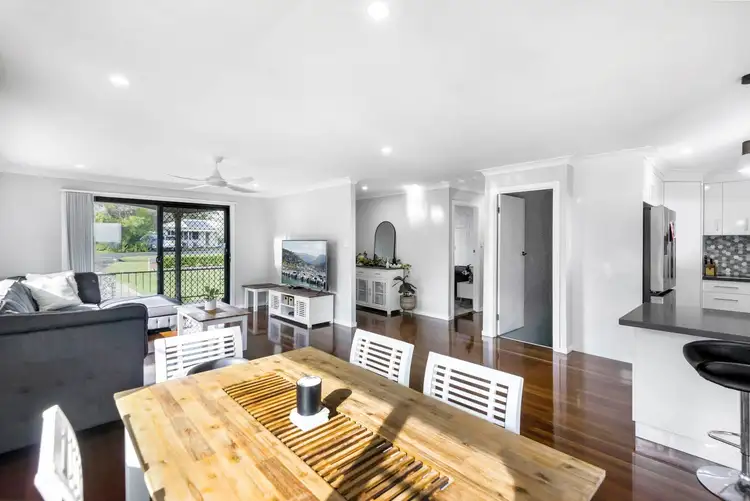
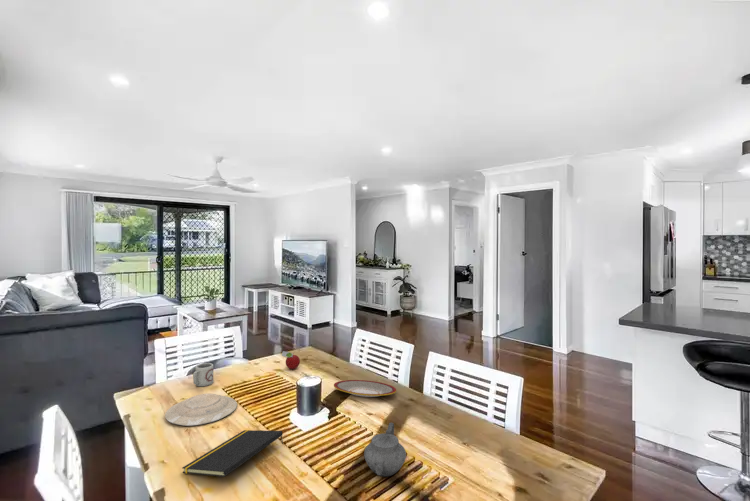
+ notepad (235, 450)
+ plate (364, 389)
+ teapot (384, 453)
+ plate (202, 404)
+ fruit (291, 359)
+ cup (202, 375)
